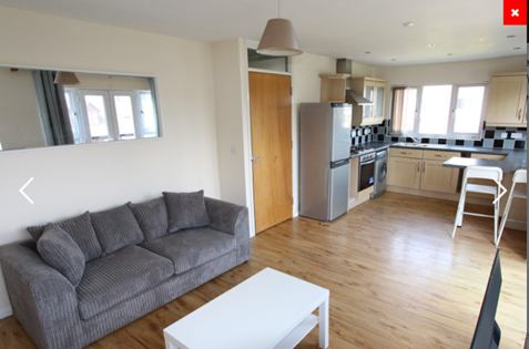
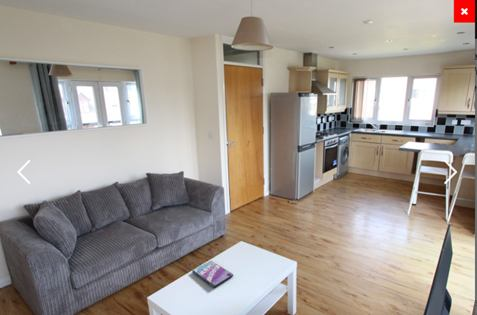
+ video game case (212, 273)
